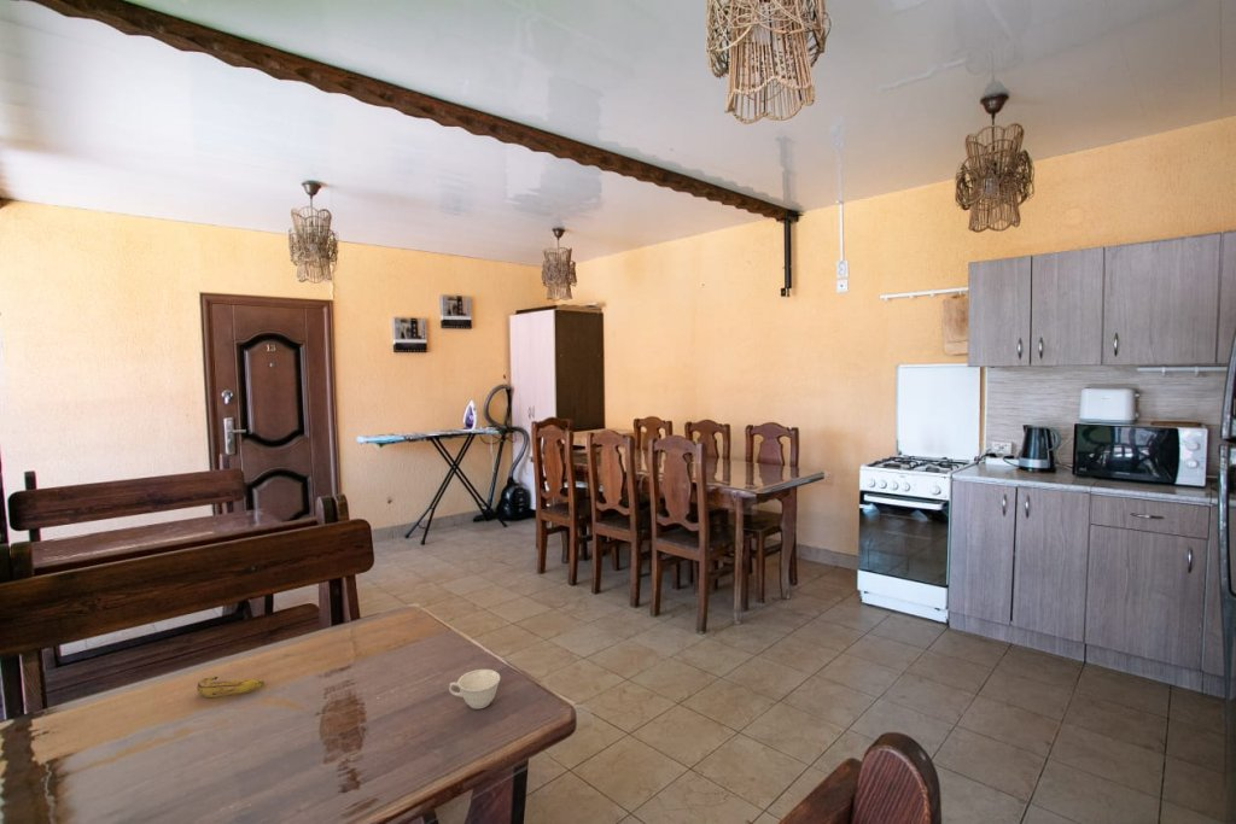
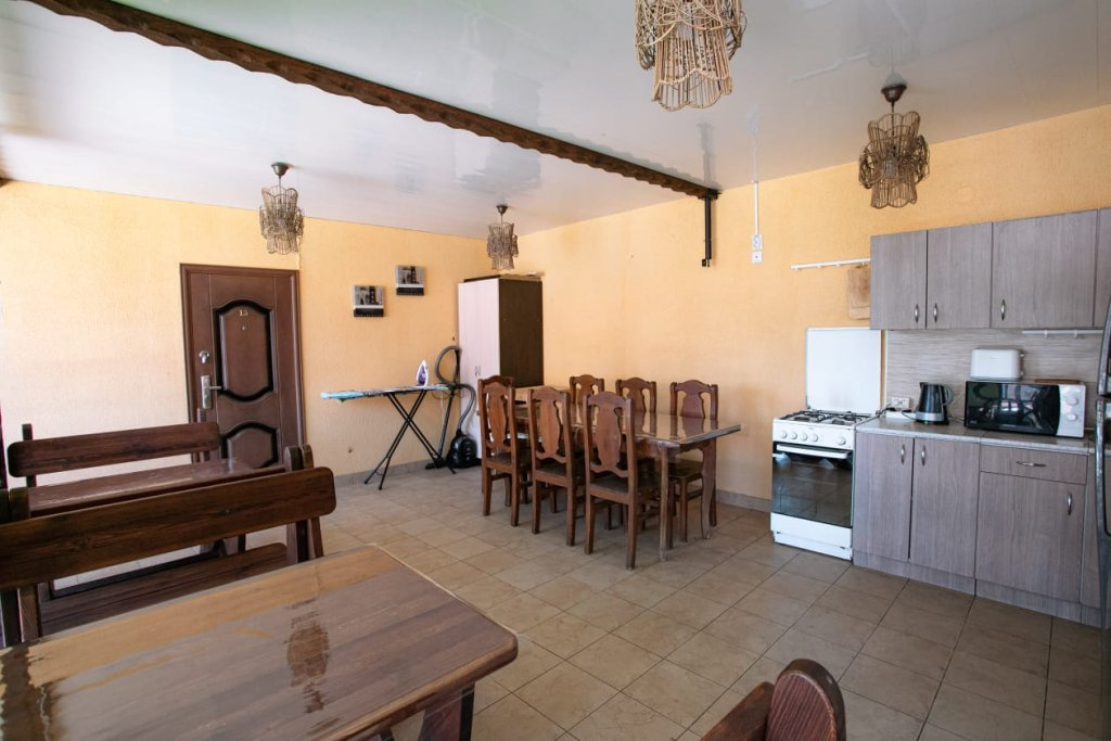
- banana (231, 683)
- teacup (474, 691)
